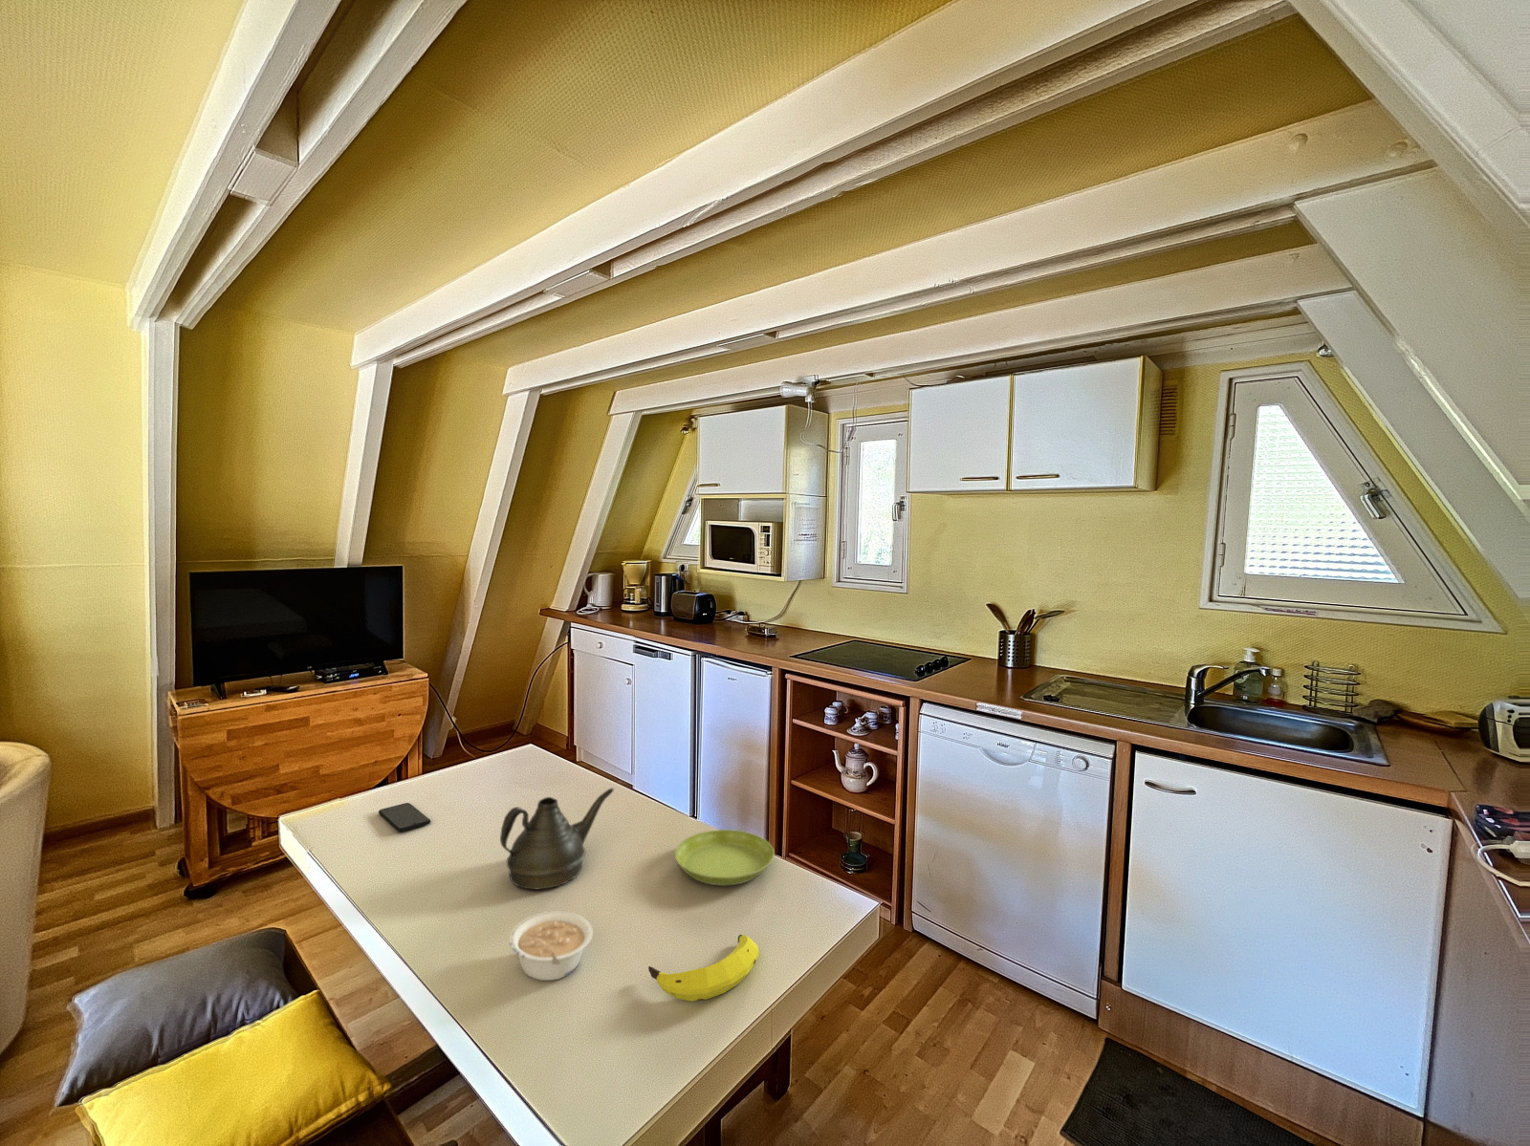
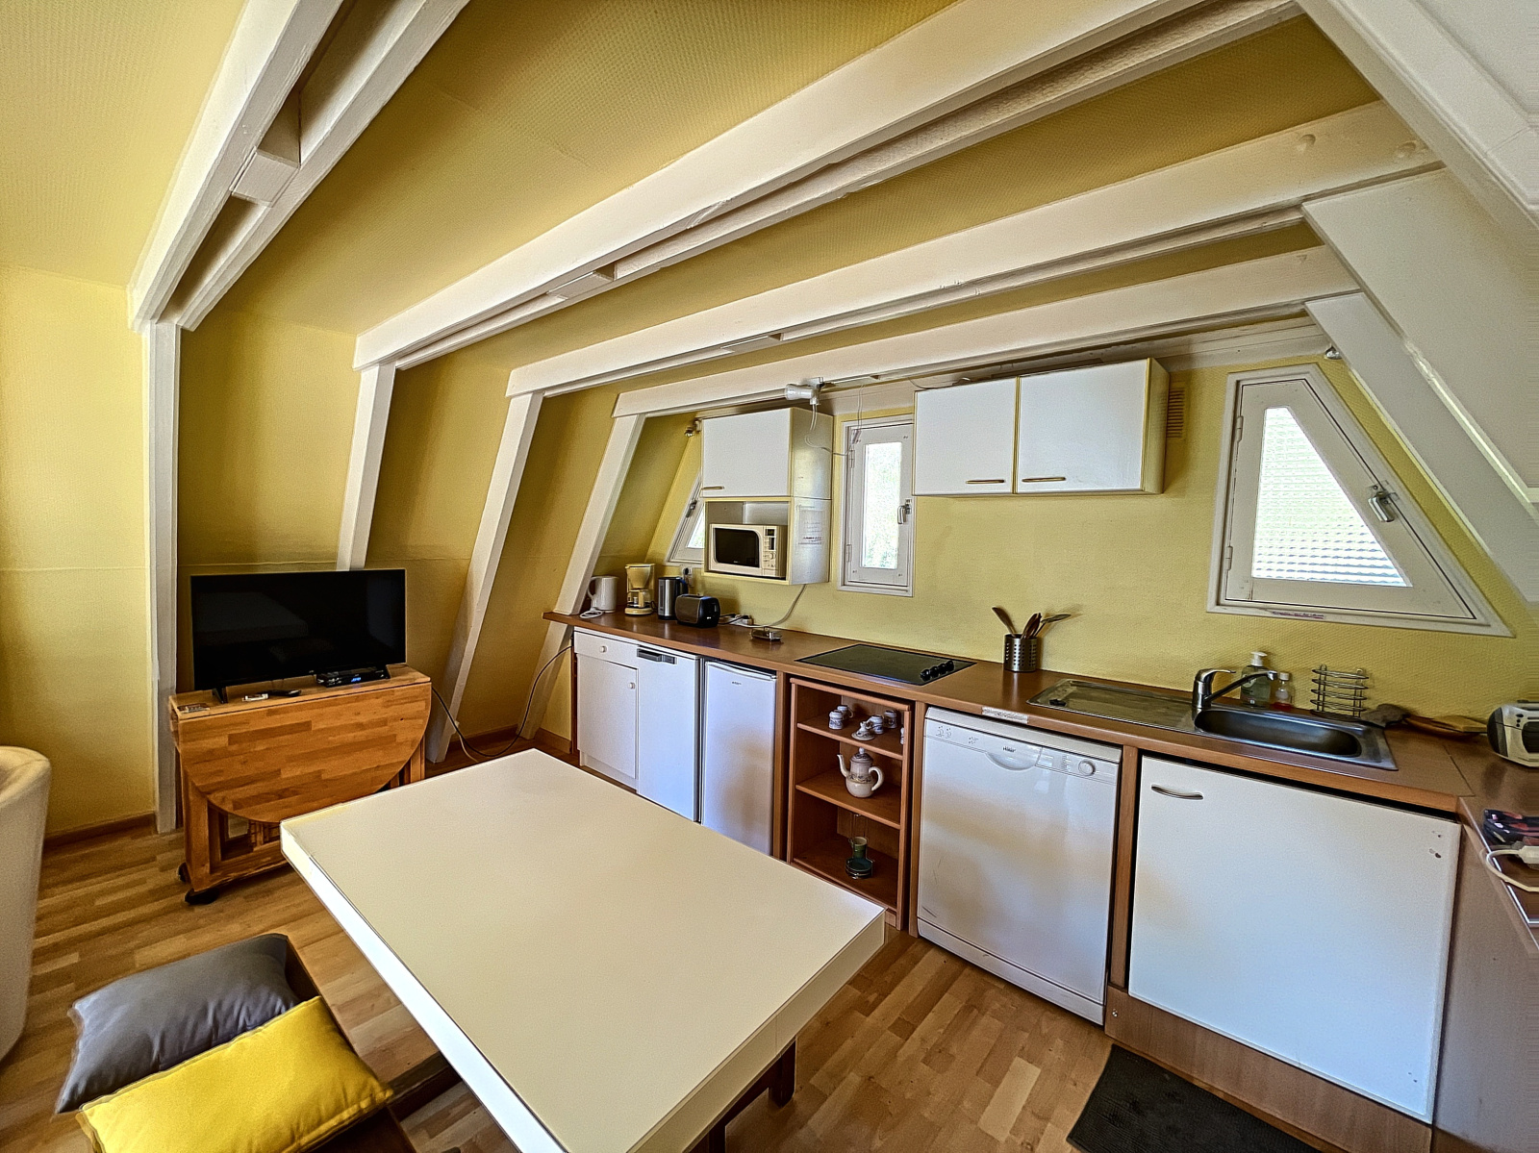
- smartphone (403, 816)
- saucer (723, 858)
- banana (709, 965)
- legume (553, 946)
- teapot (561, 832)
